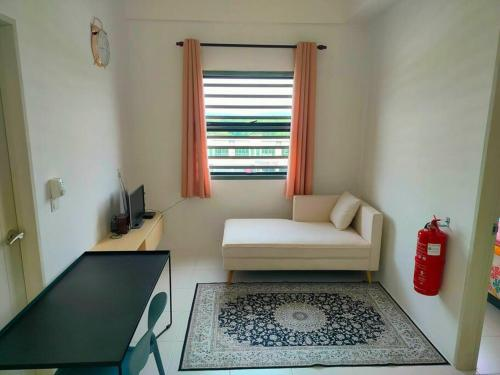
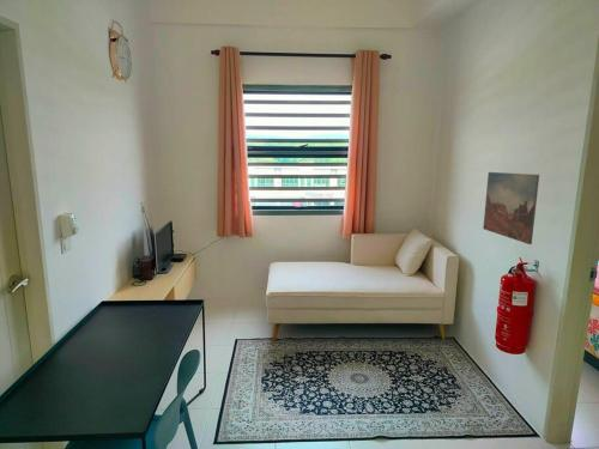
+ wall art (508, 205)
